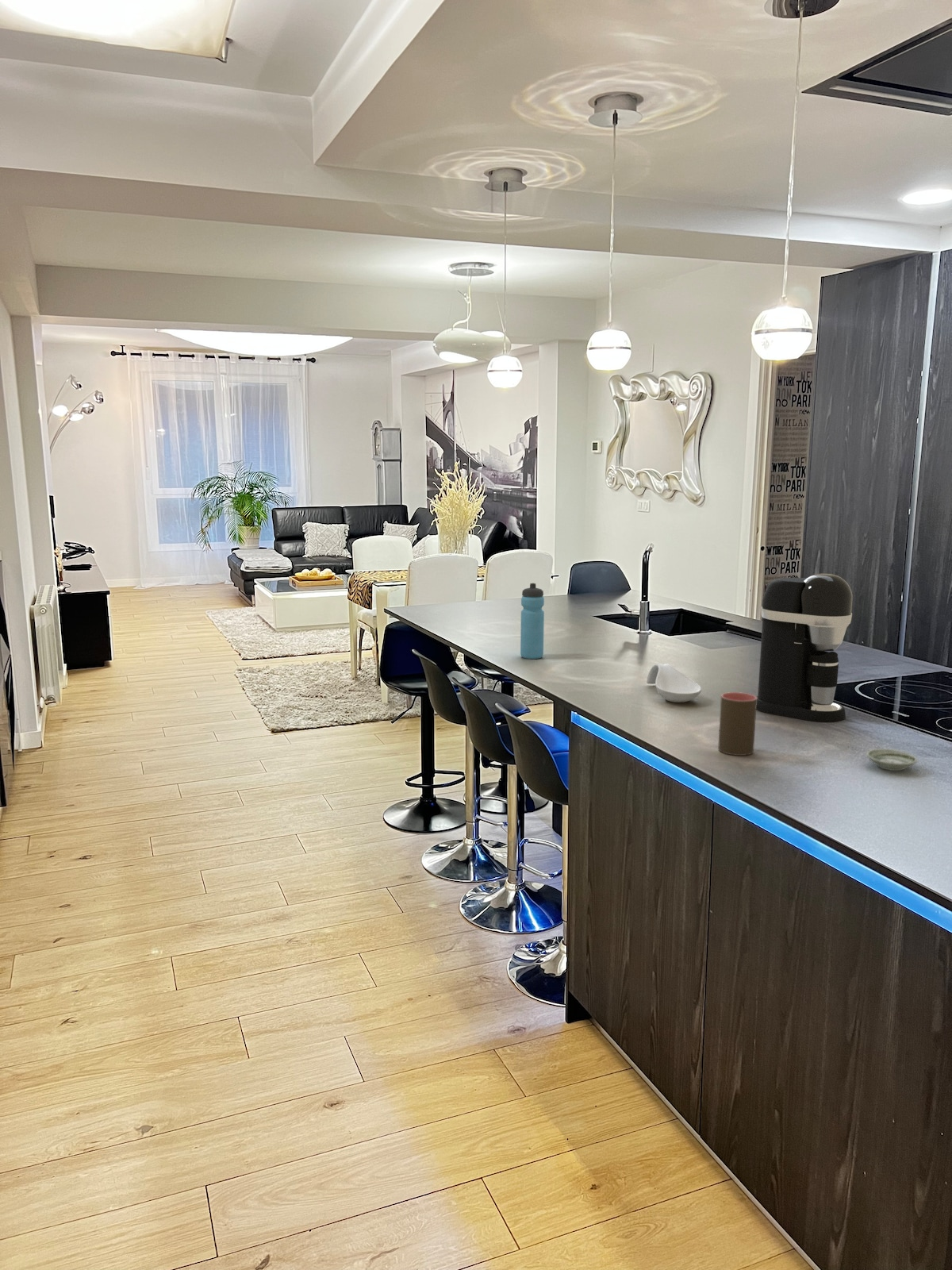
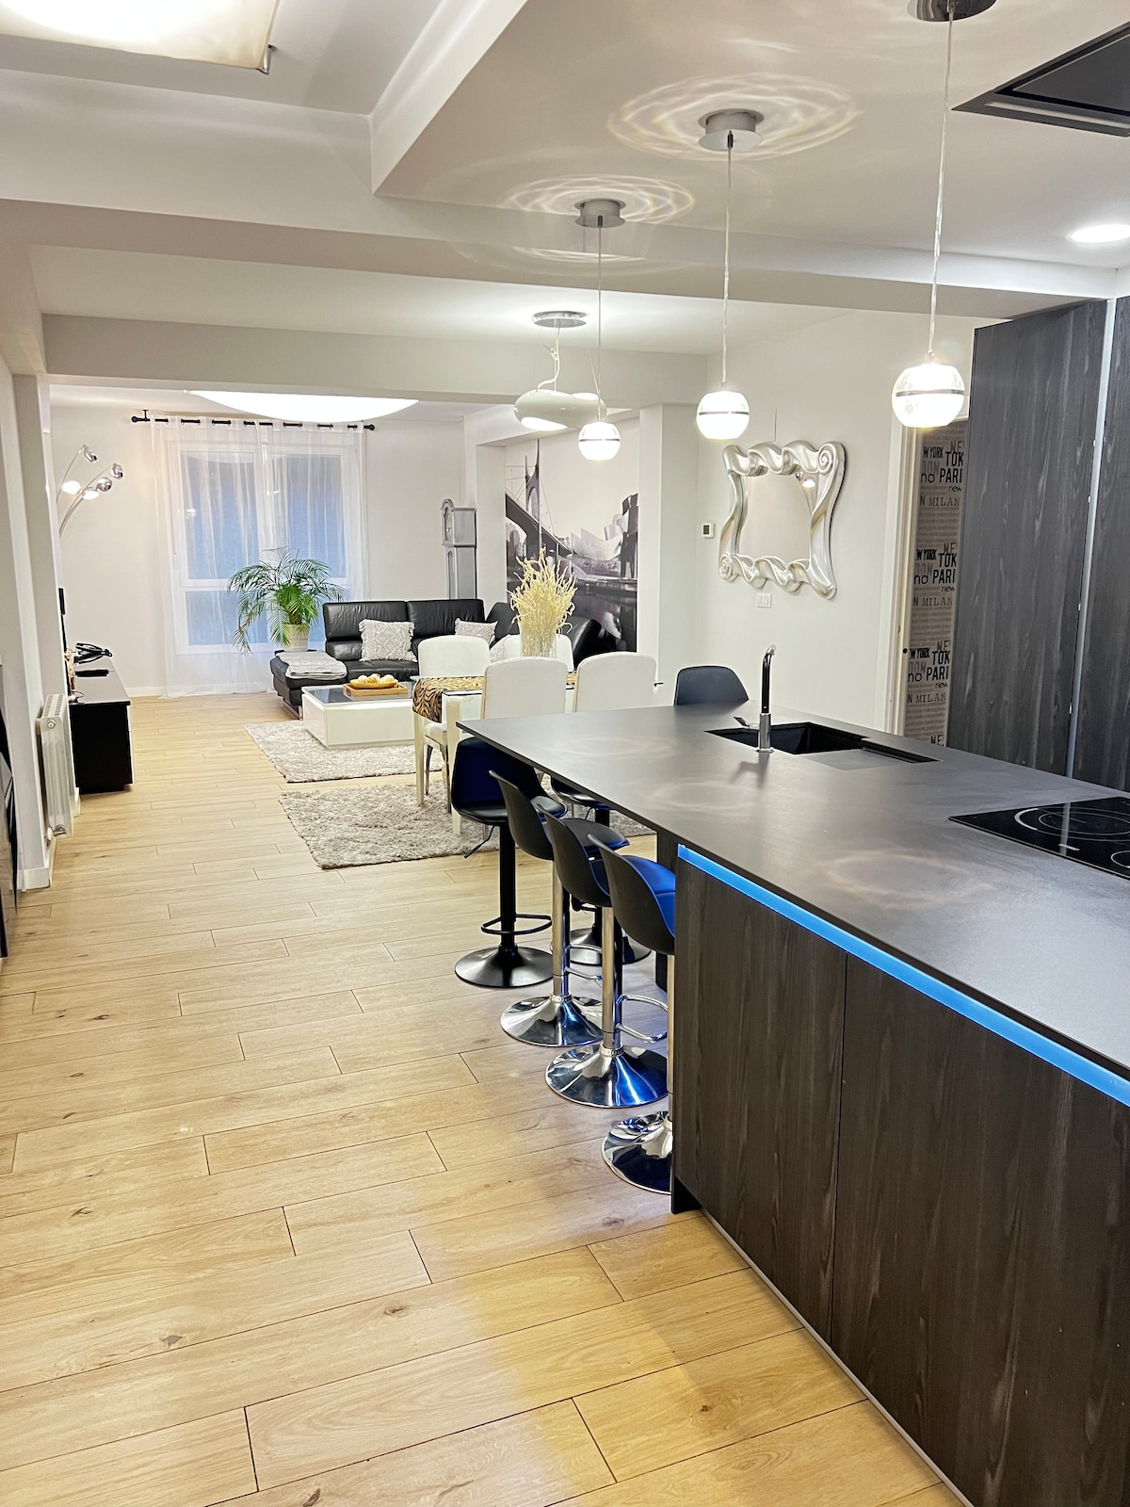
- water bottle (532, 620)
- cup (737, 723)
- coffee maker (803, 643)
- spoon rest (670, 681)
- saucer (891, 761)
